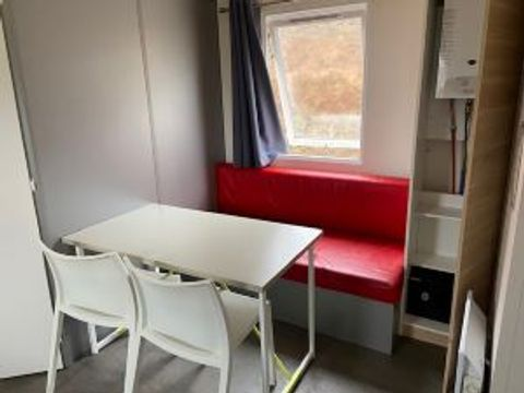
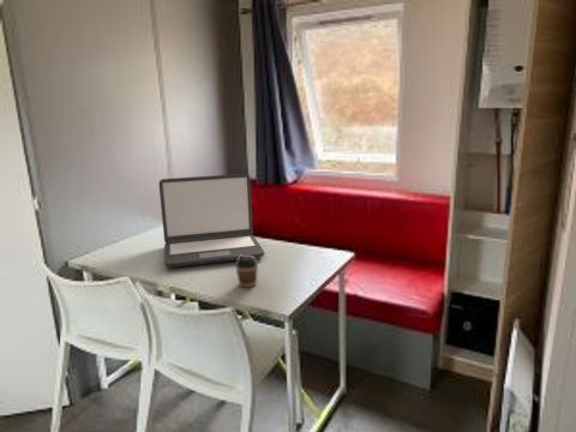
+ coffee cup (246, 270)
+ laptop (210, 217)
